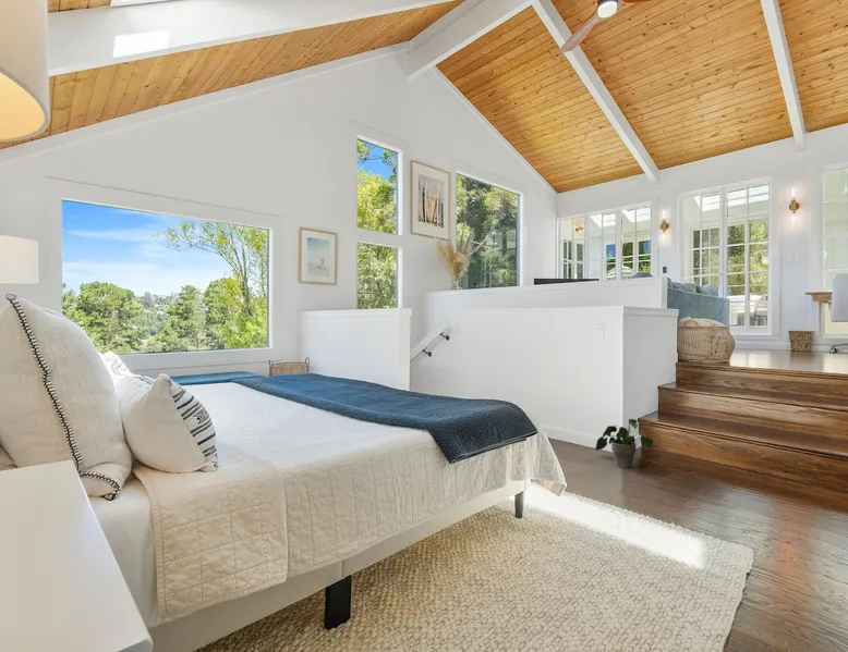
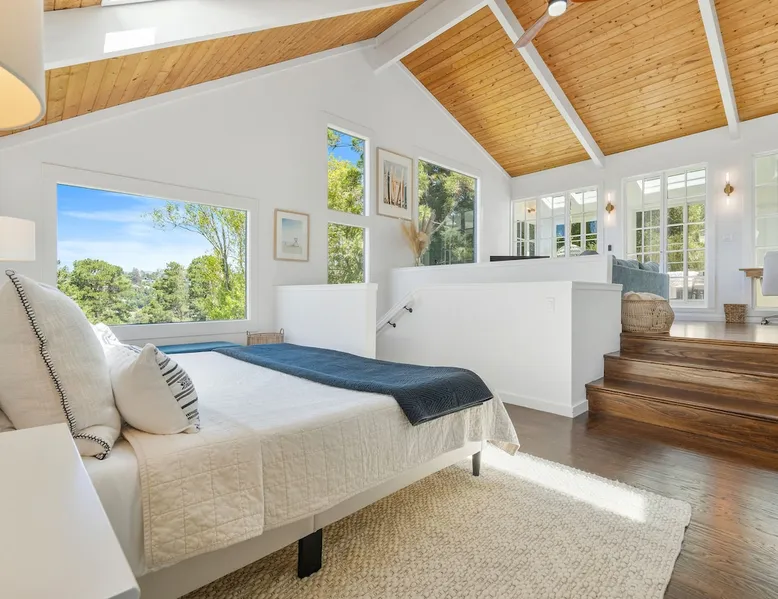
- potted plant (618, 439)
